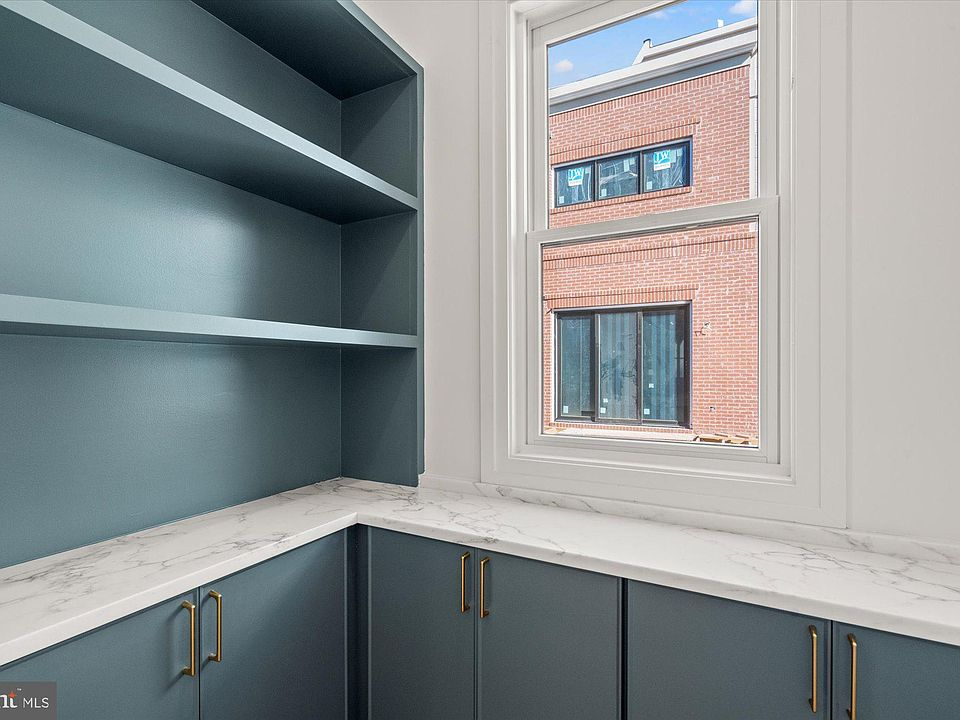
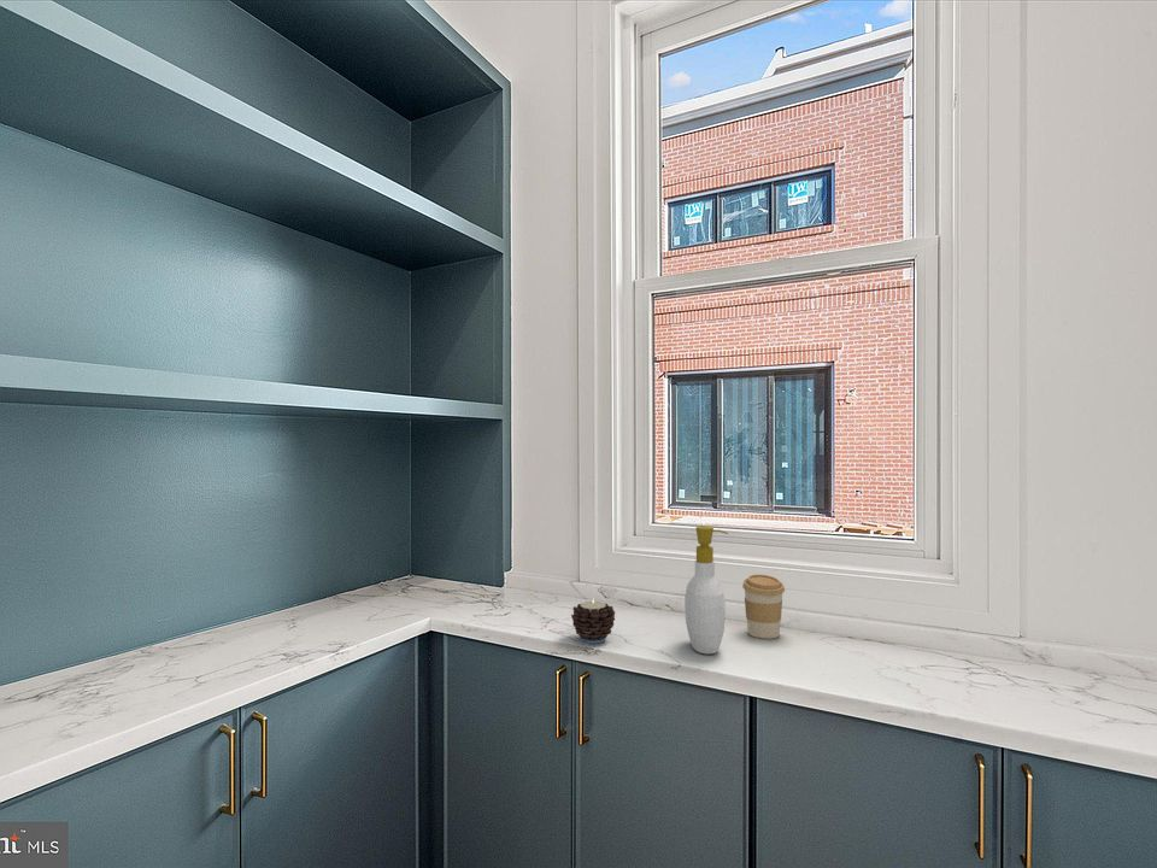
+ coffee cup (763, 605)
+ candle (593, 618)
+ soap bottle (706, 587)
